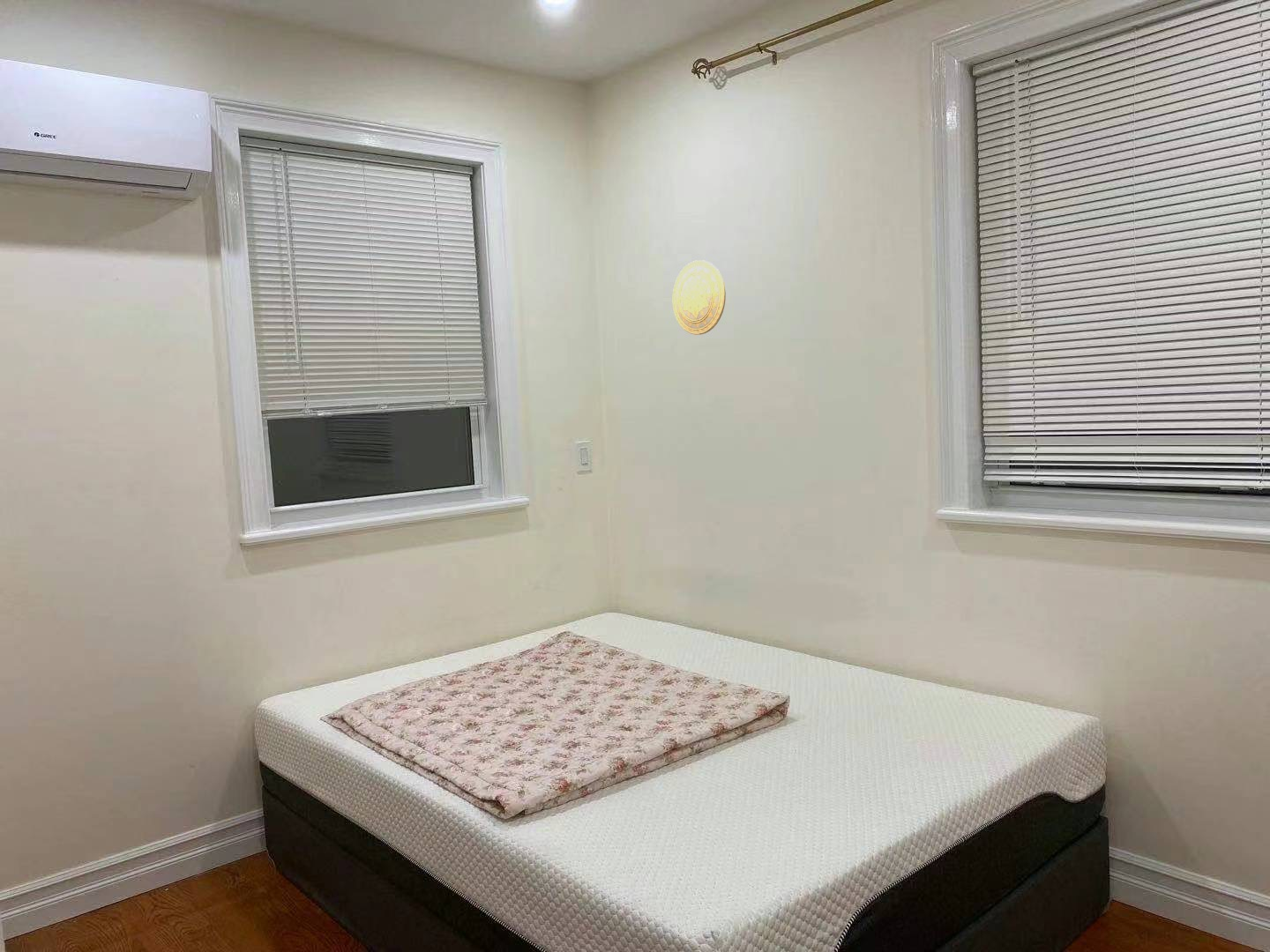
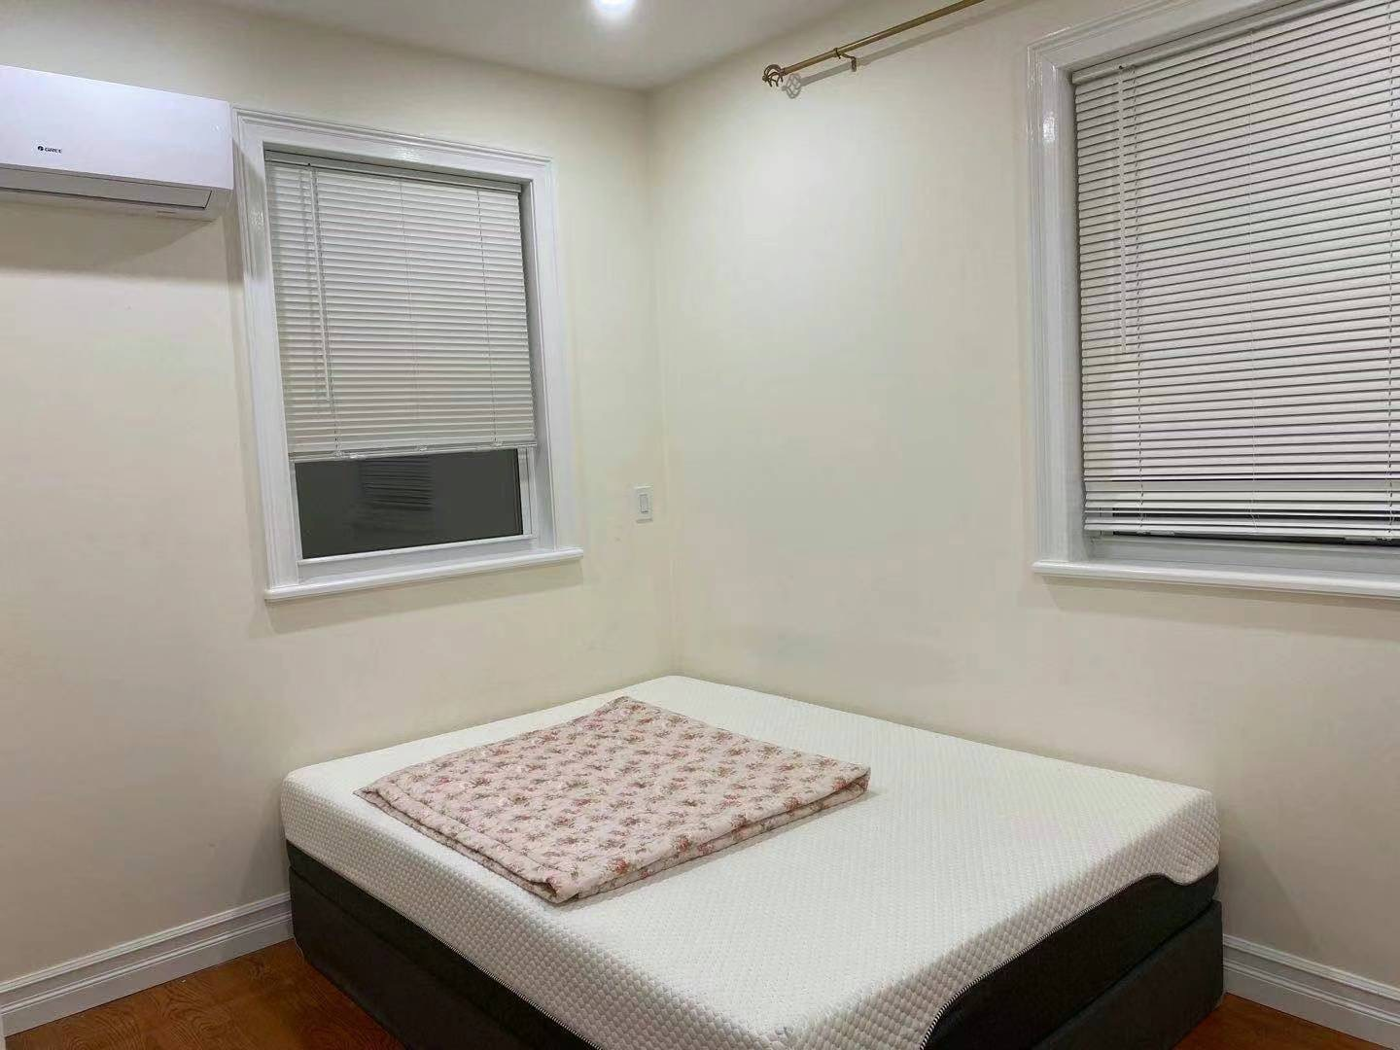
- decorative plate (696, 297)
